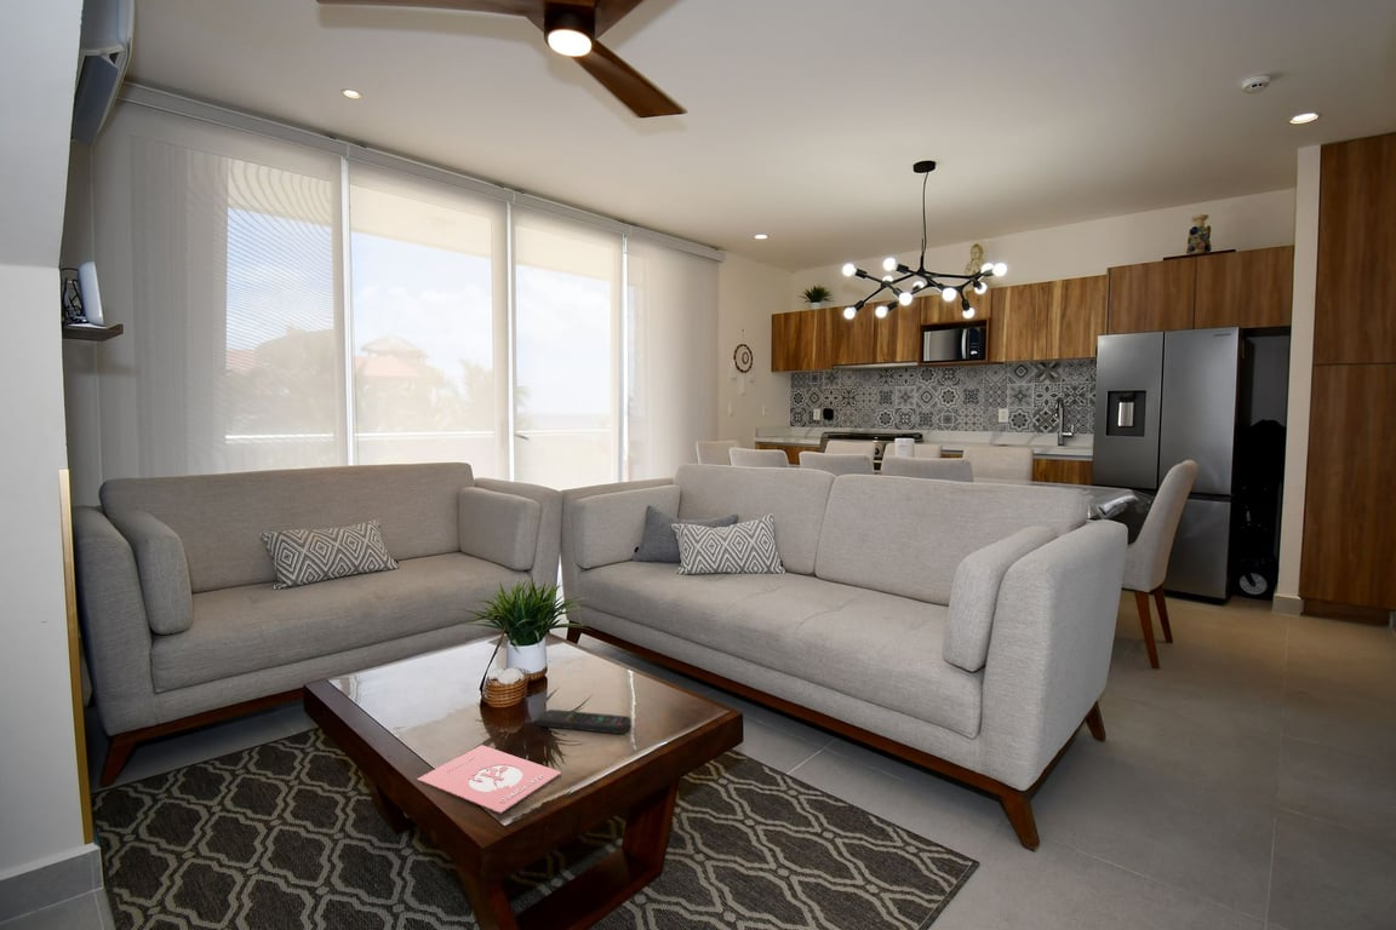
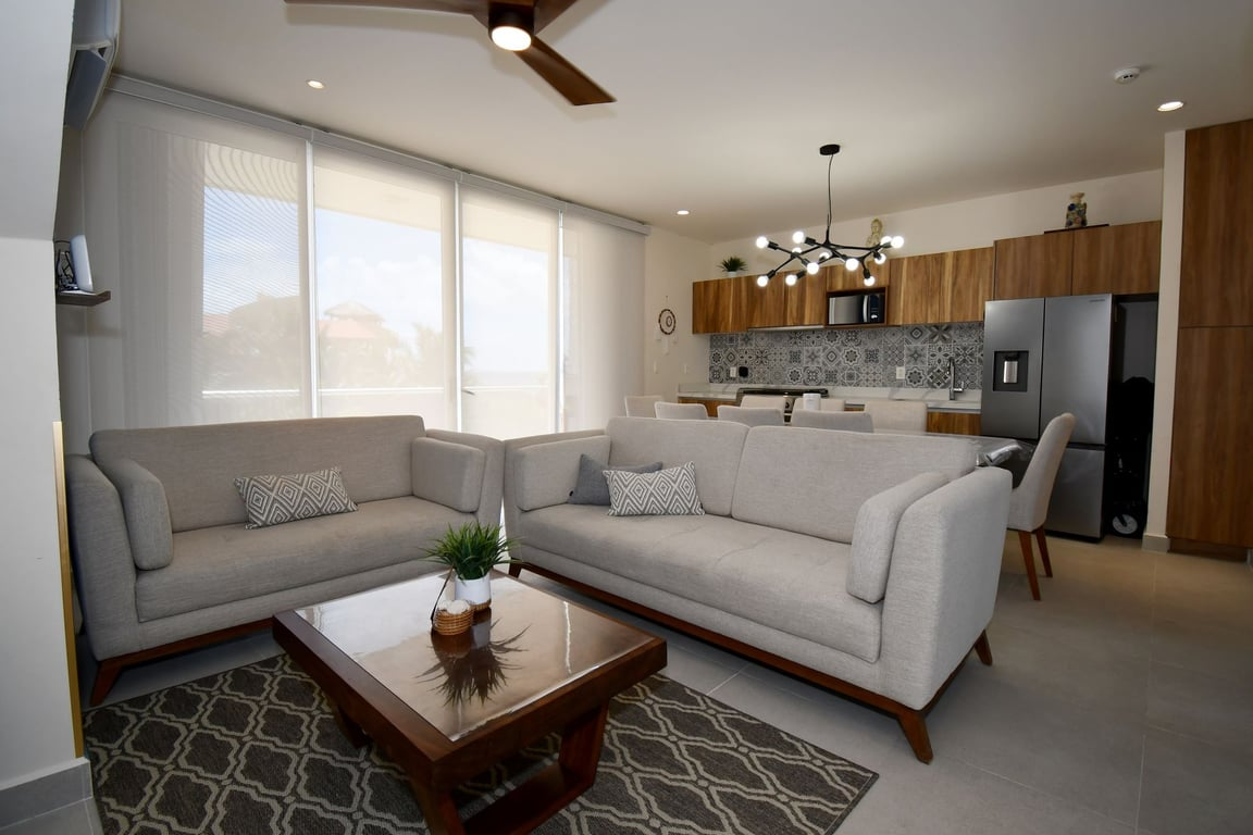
- remote control (584, 721)
- book (490, 775)
